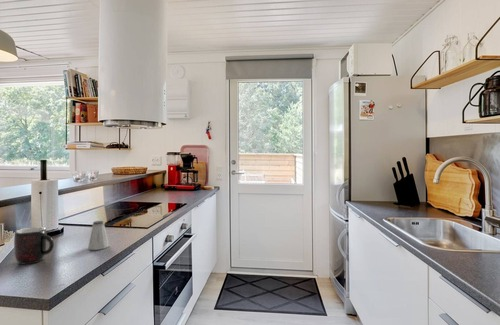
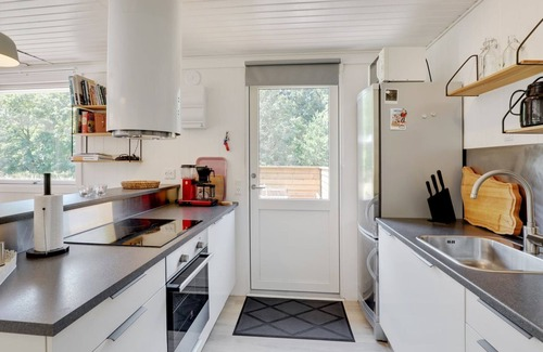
- mug (35, 245)
- saltshaker (98, 234)
